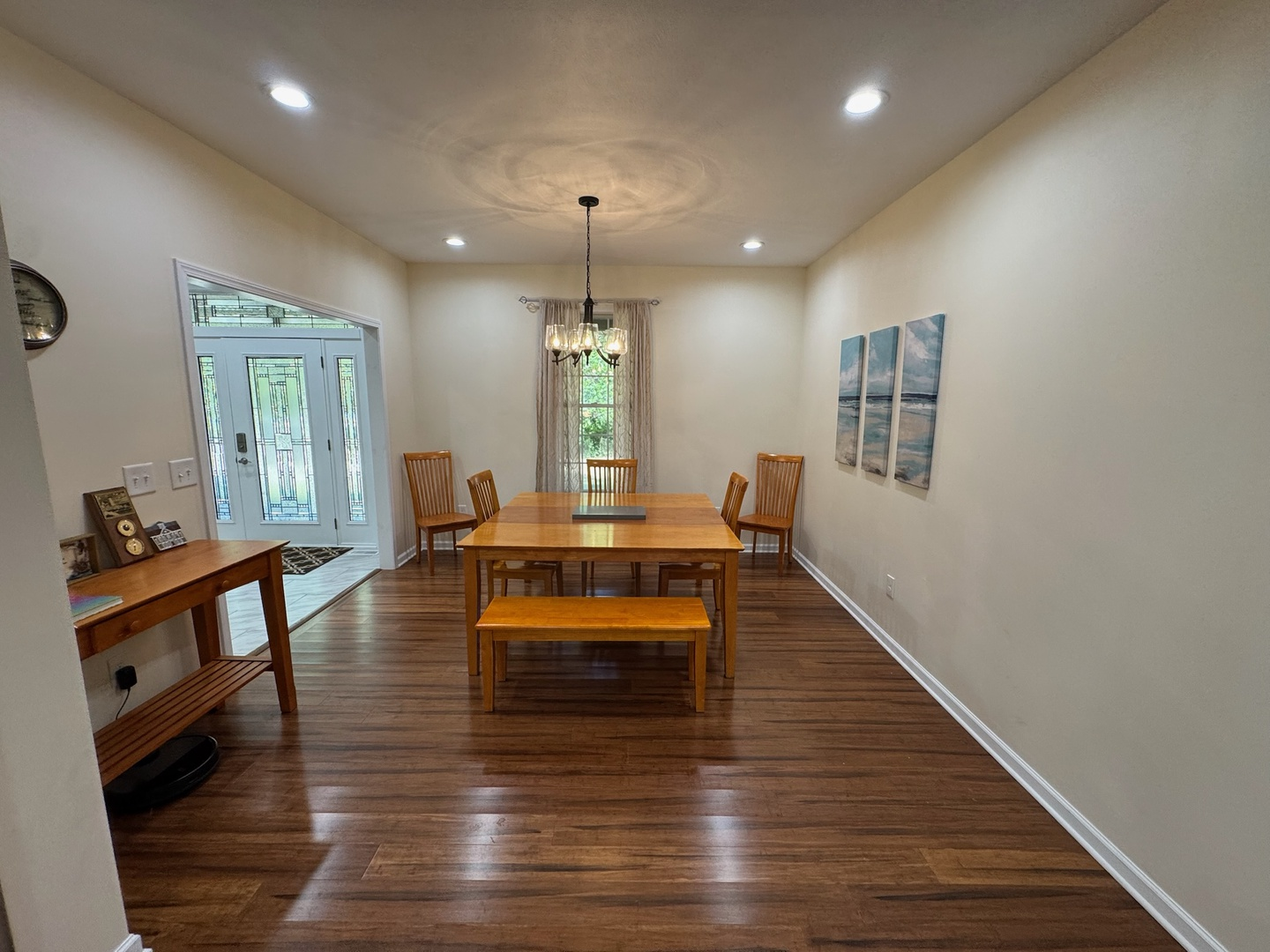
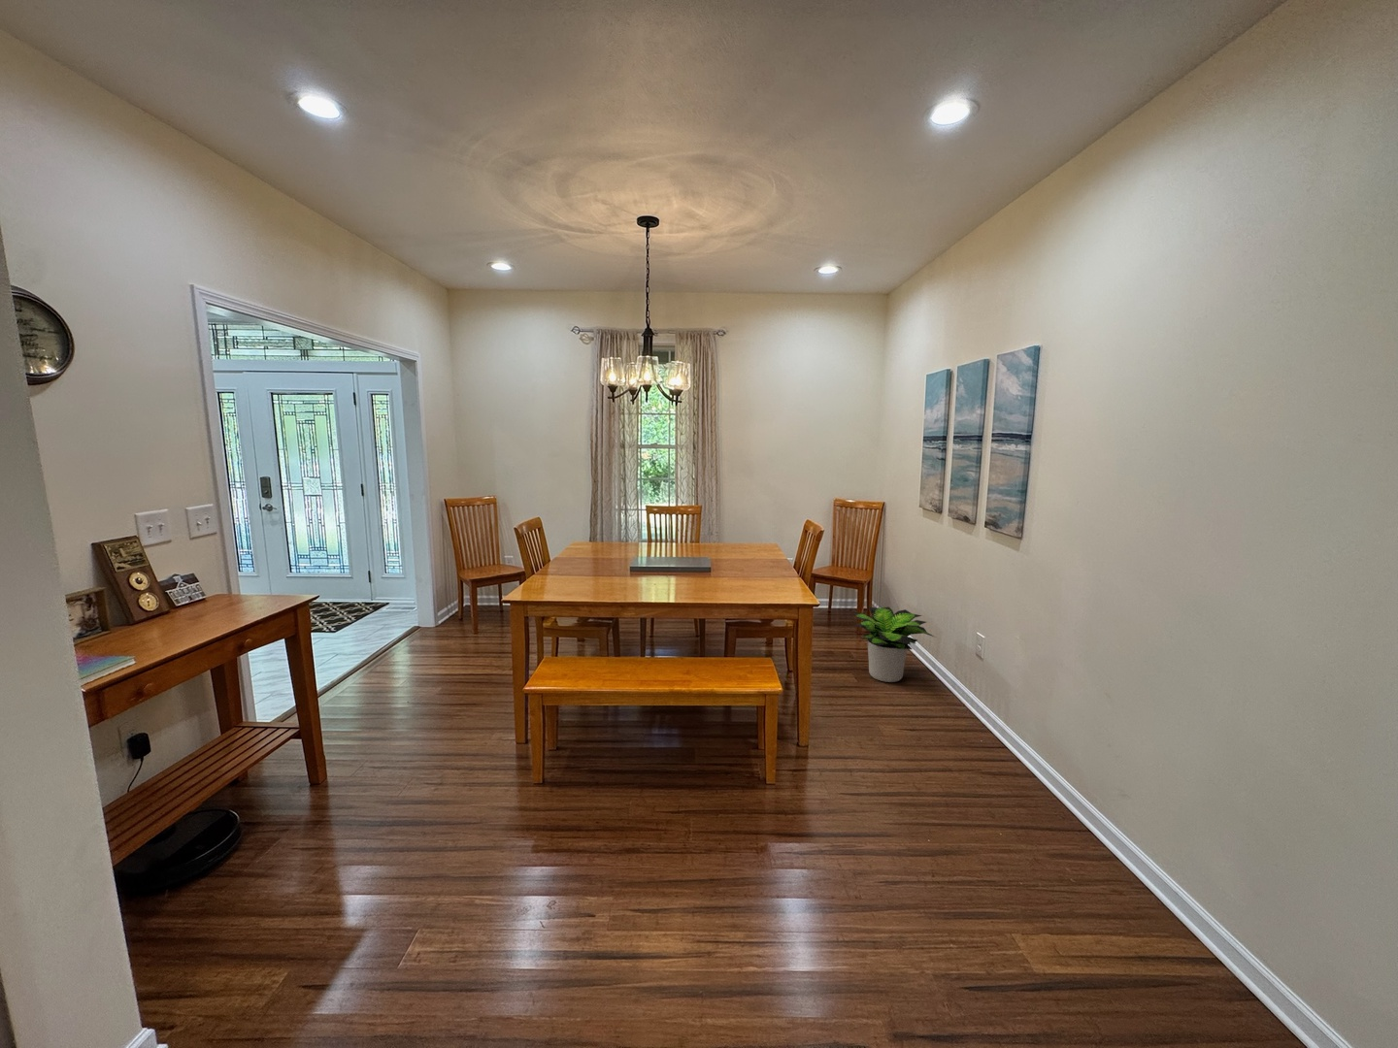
+ potted plant (893, 647)
